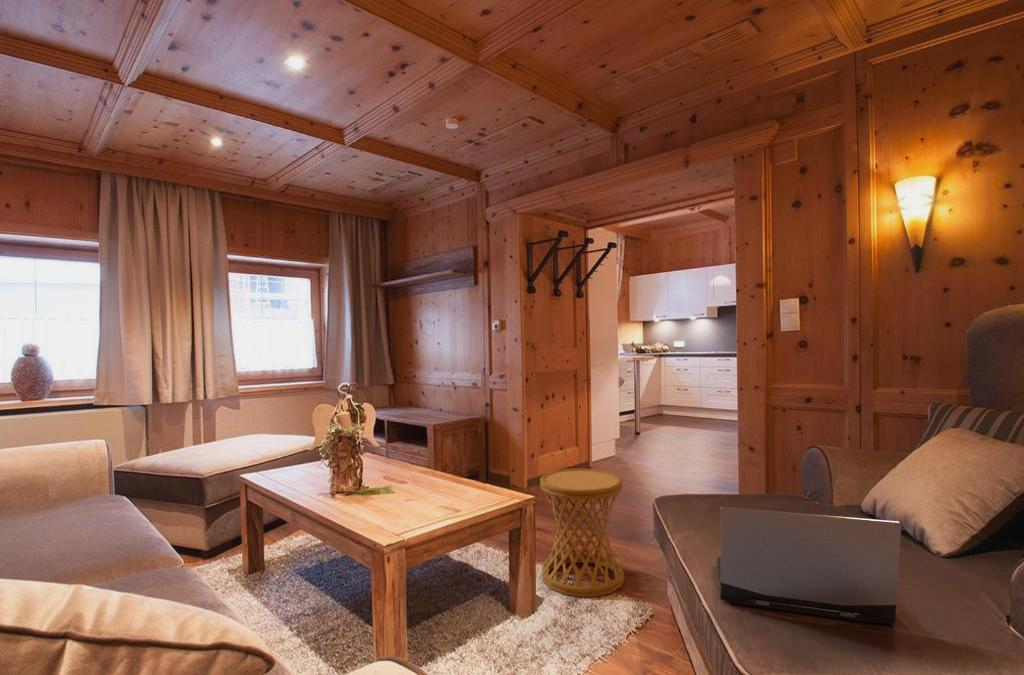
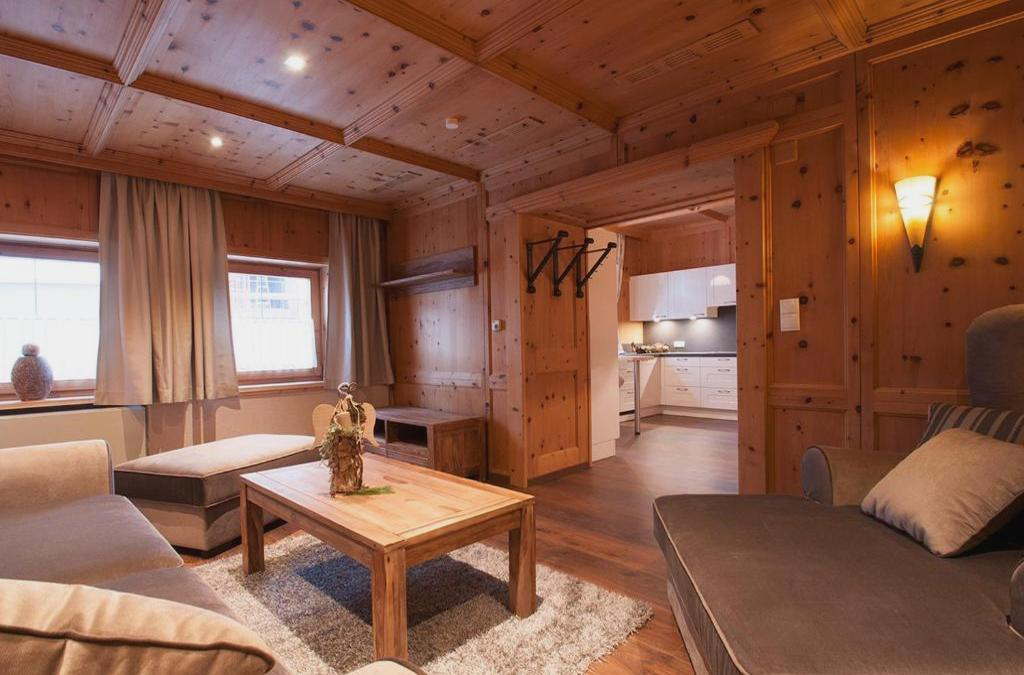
- side table (581, 528)
- laptop computer (795, 545)
